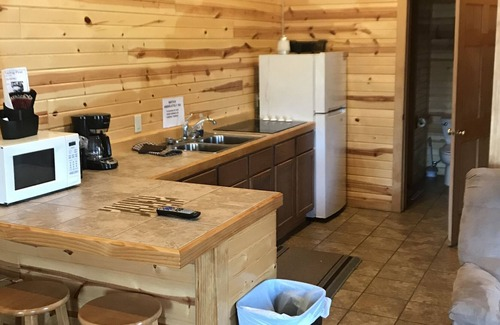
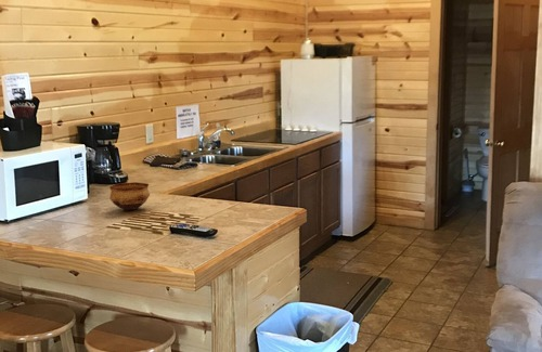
+ bowl (129, 197)
